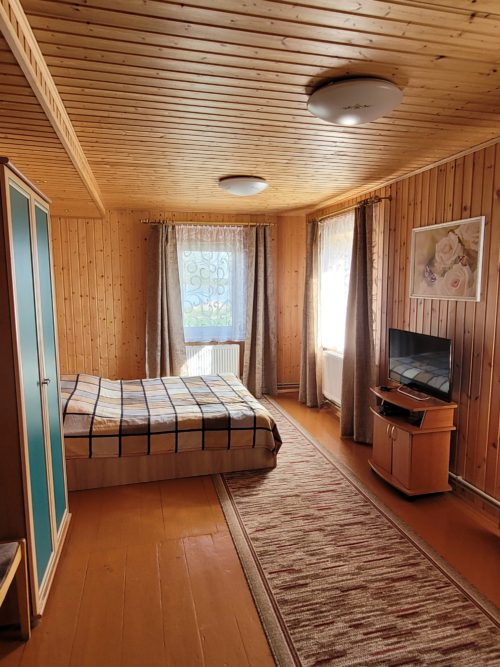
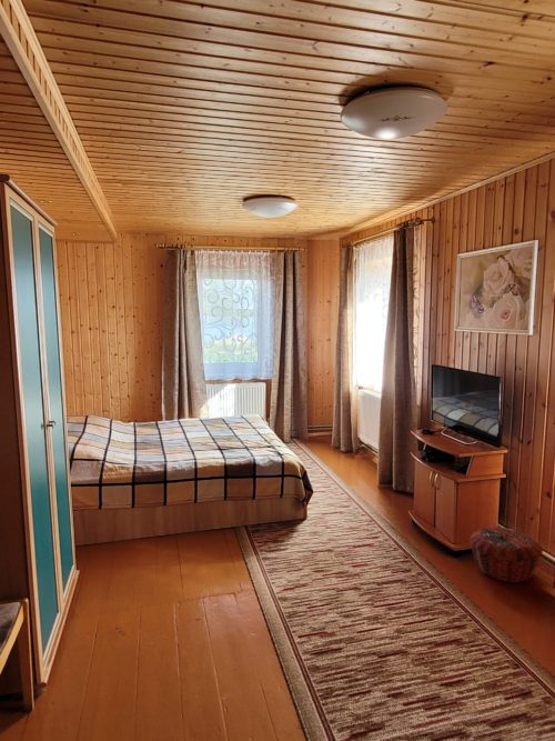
+ woven basket (504, 551)
